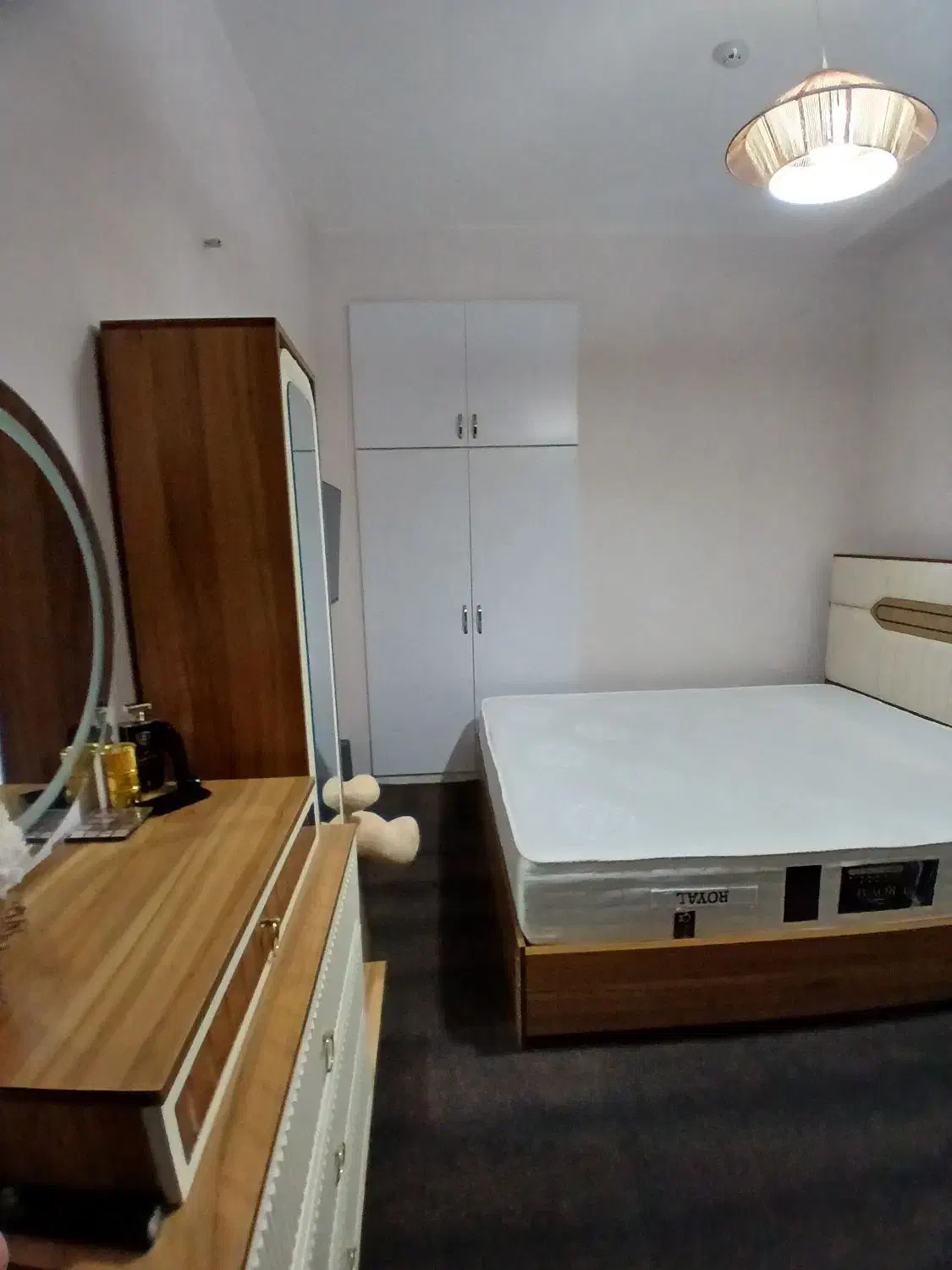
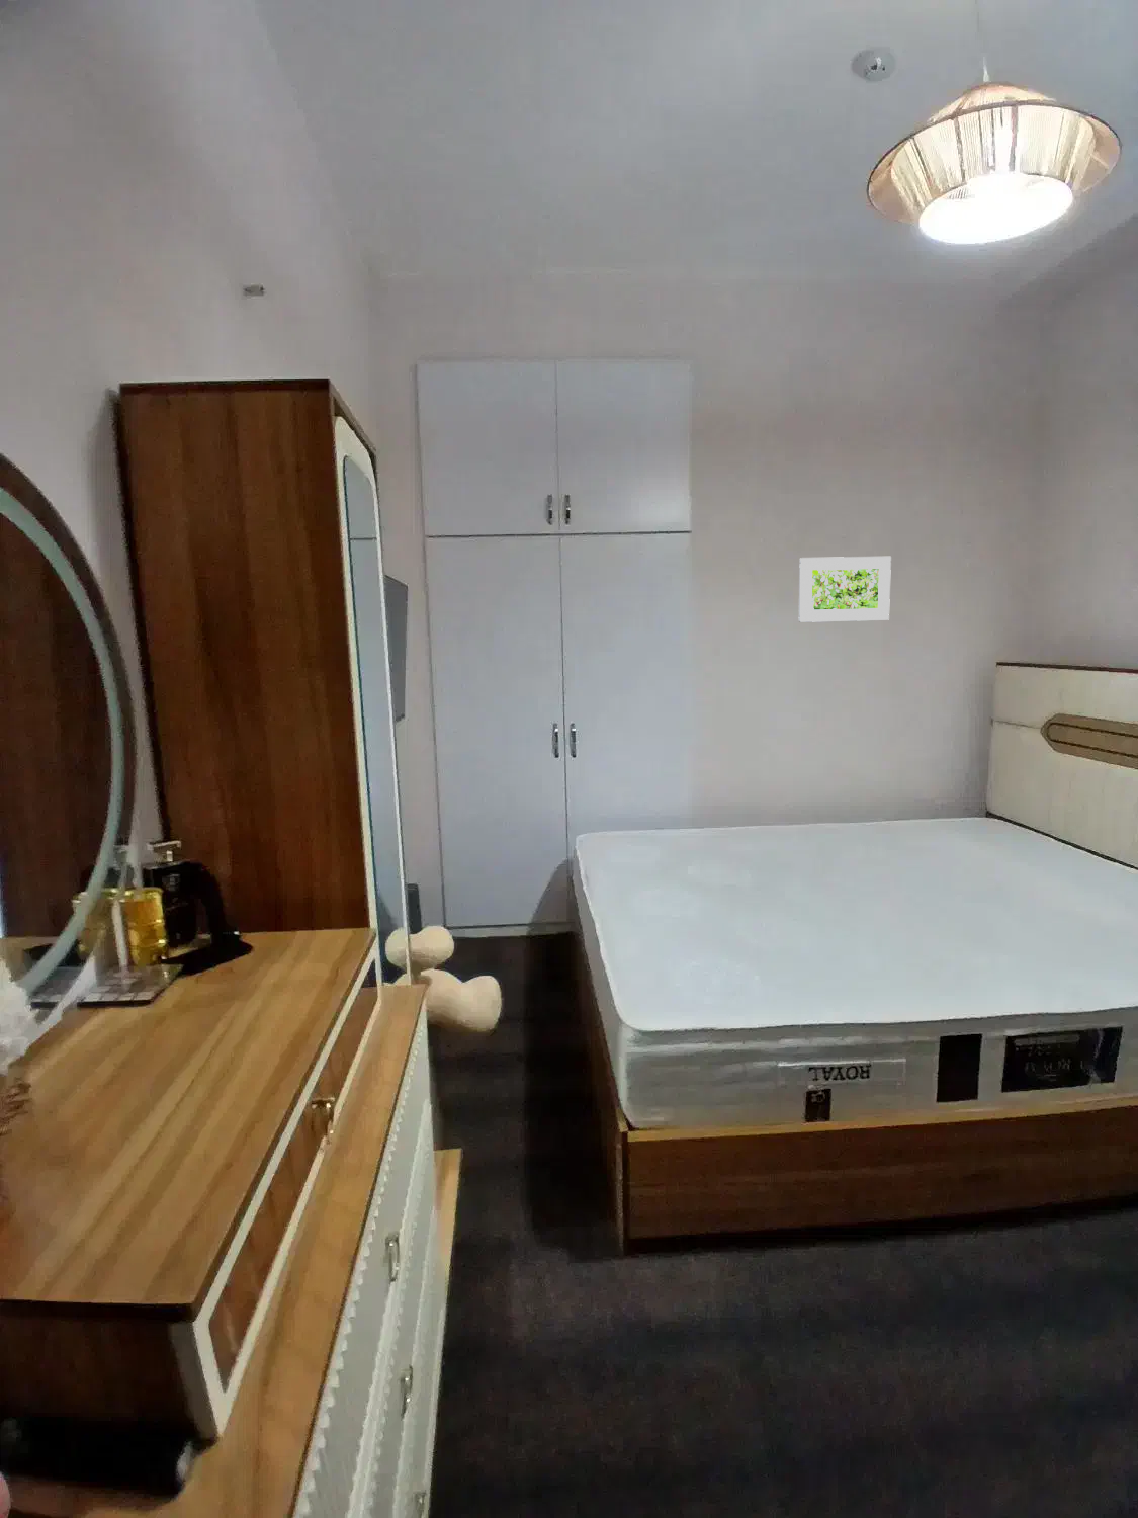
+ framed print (845, 589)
